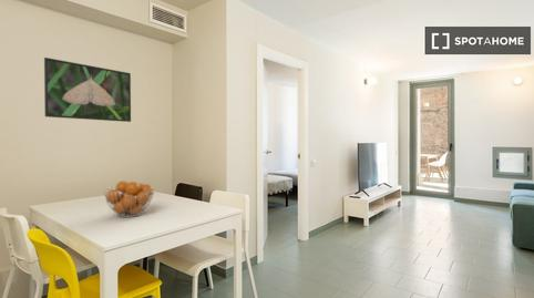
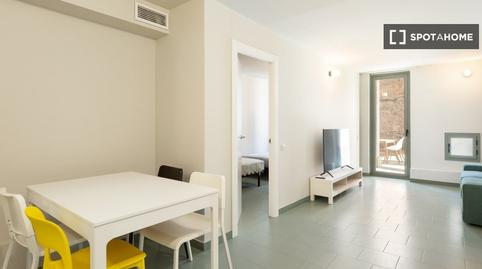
- fruit basket (130, 197)
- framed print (91, 92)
